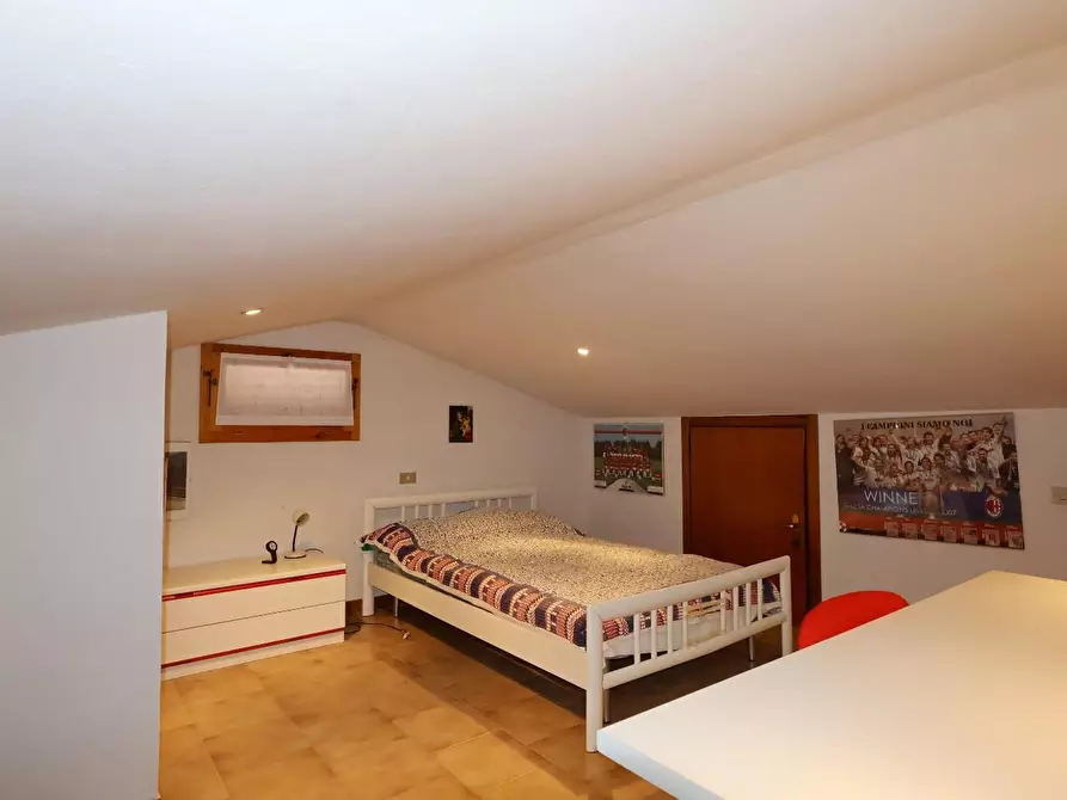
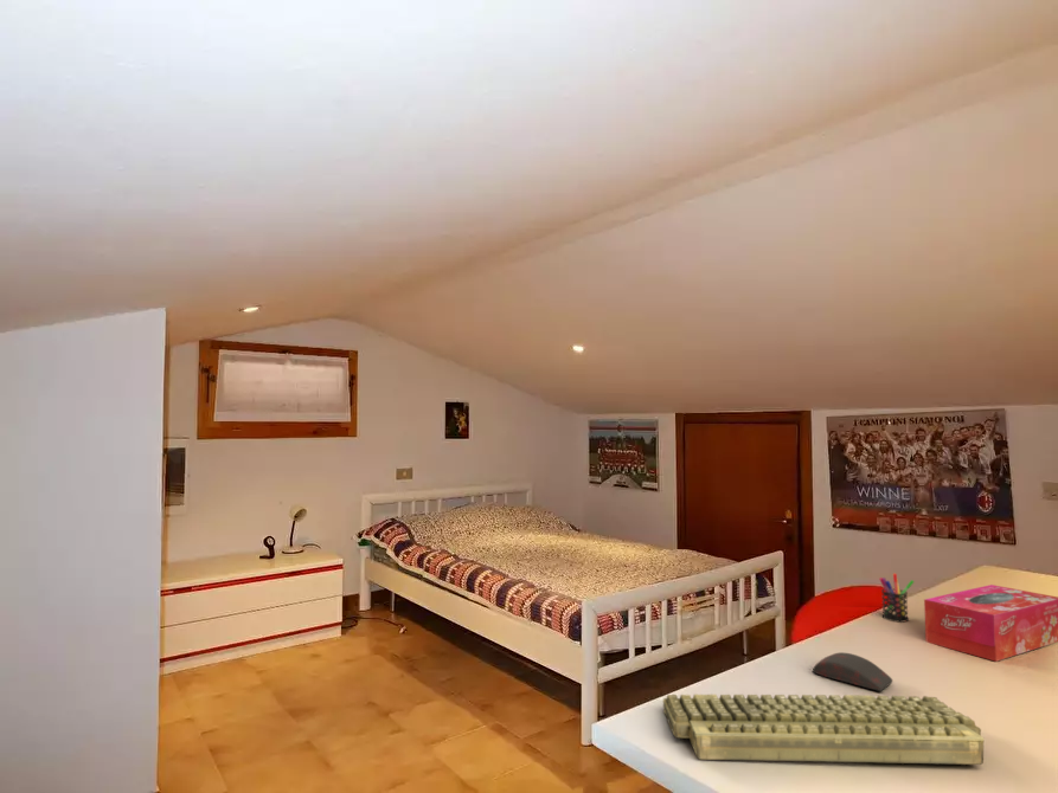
+ computer keyboard (816, 721)
+ pen holder (897, 595)
+ tissue box (993, 619)
+ computer mouse (851, 668)
